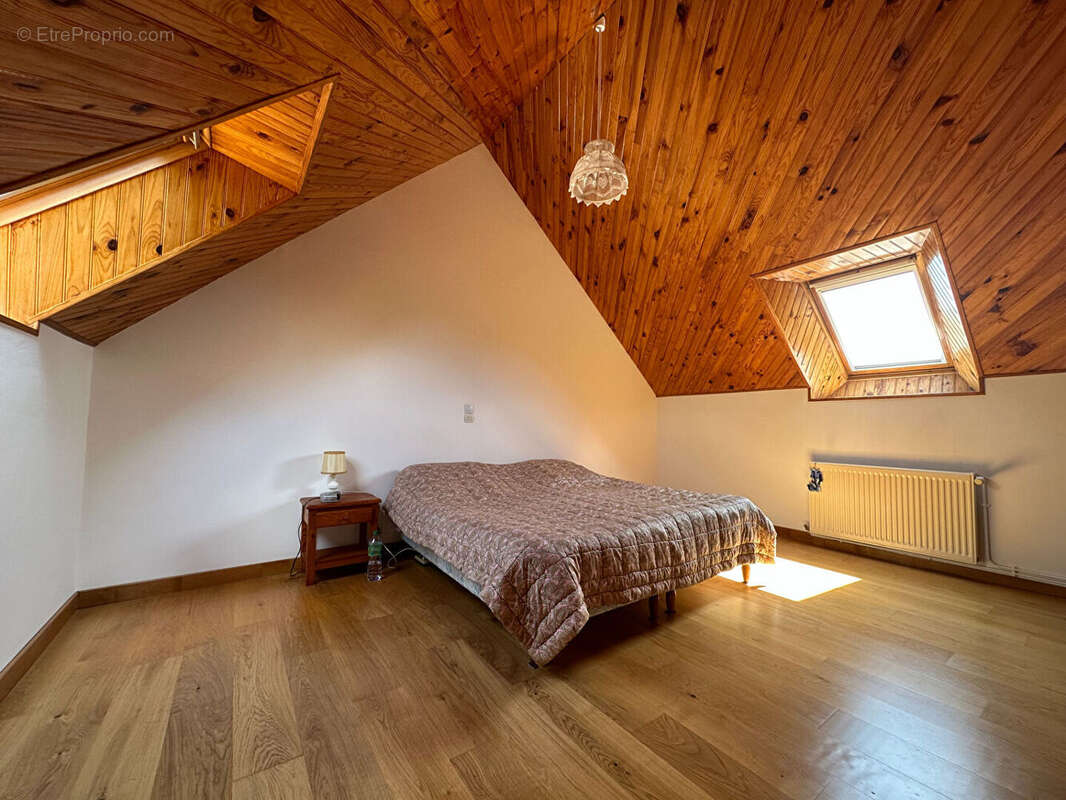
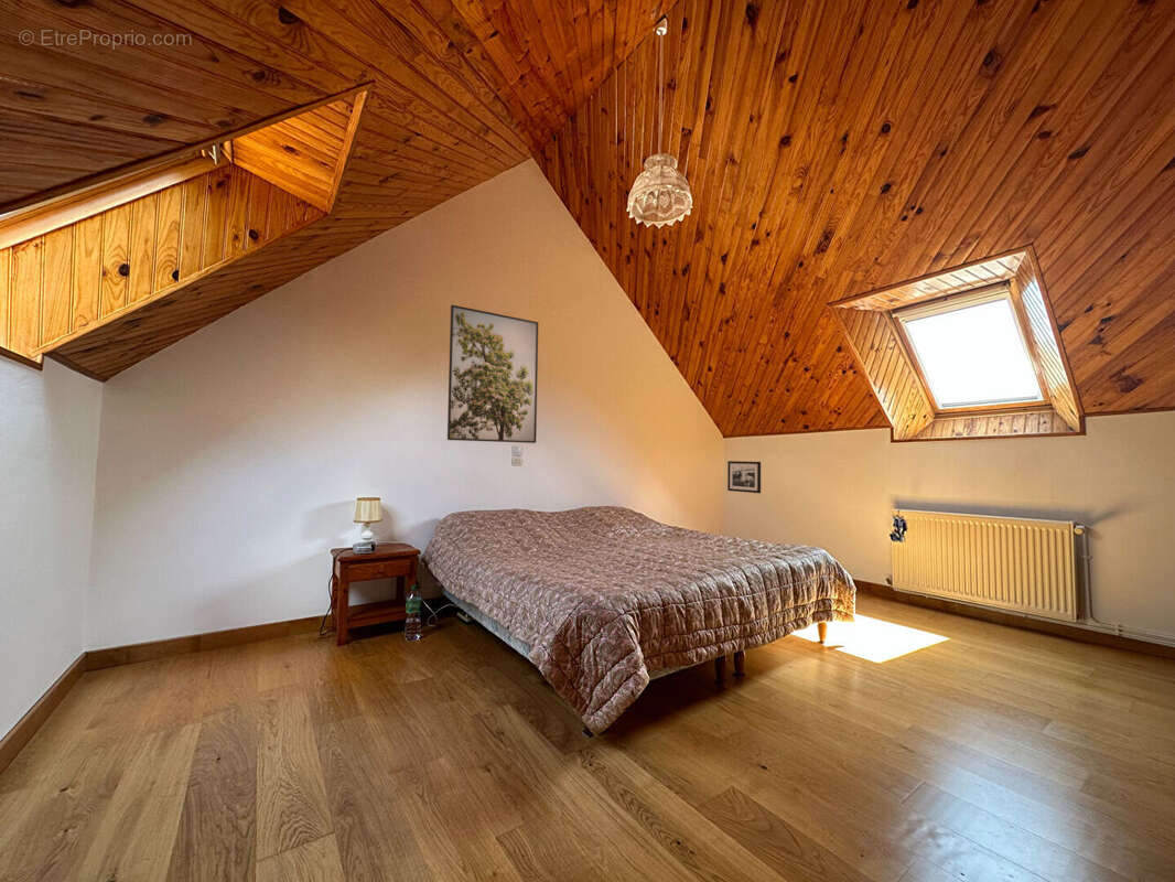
+ picture frame (743, 476)
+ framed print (495, 377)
